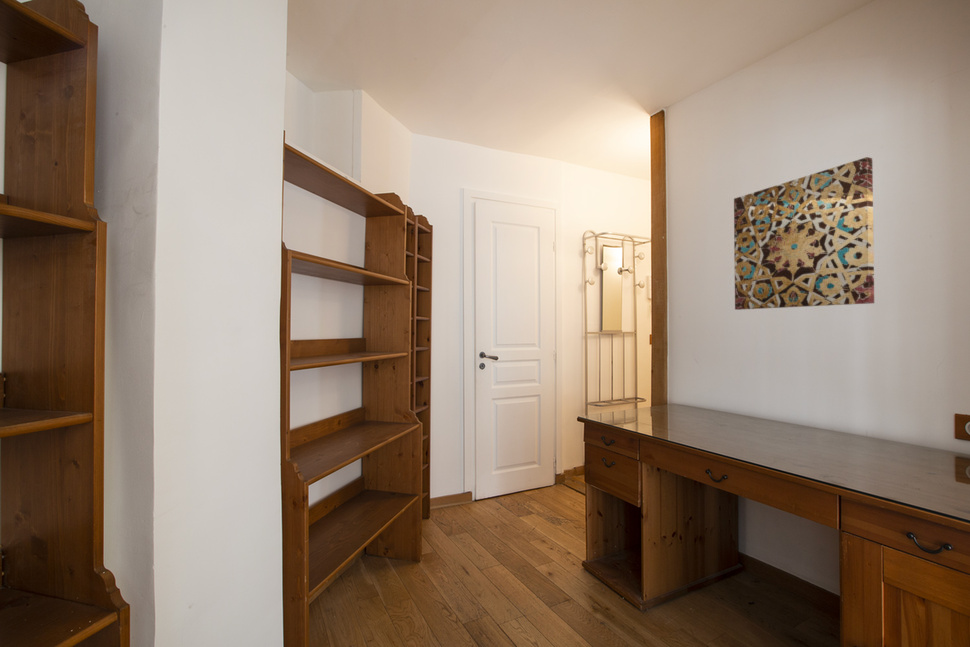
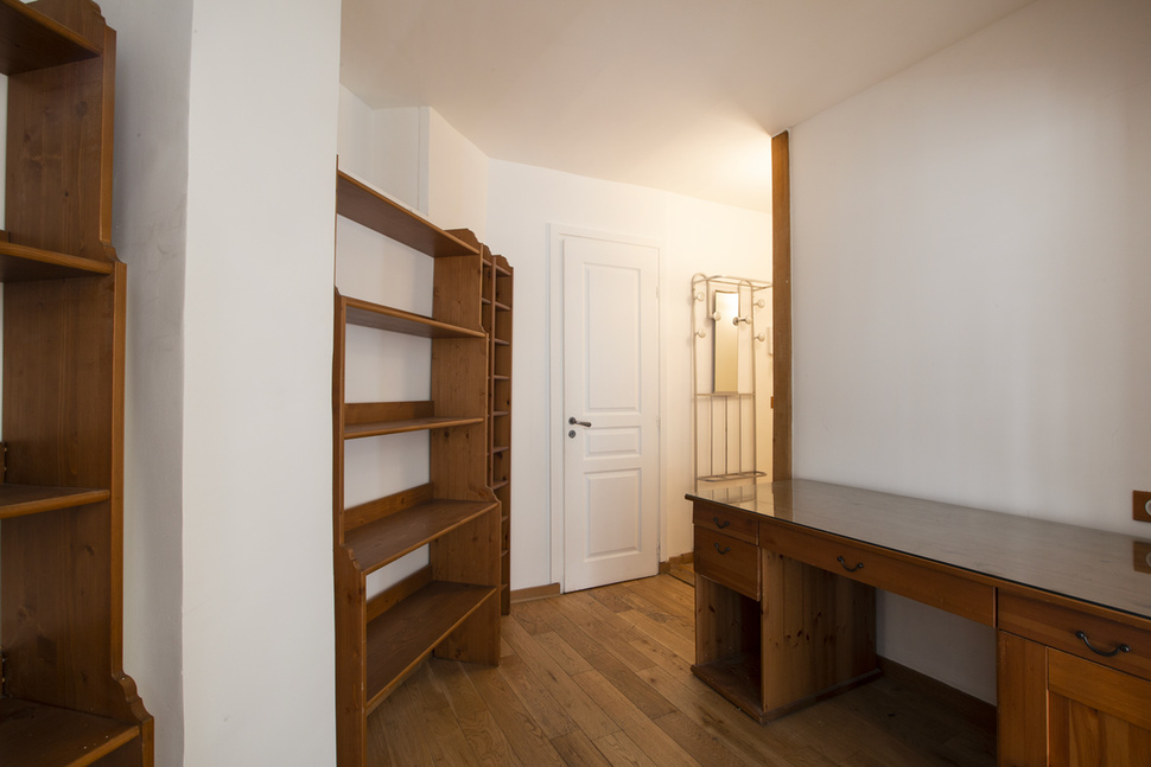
- wall art (794, 243)
